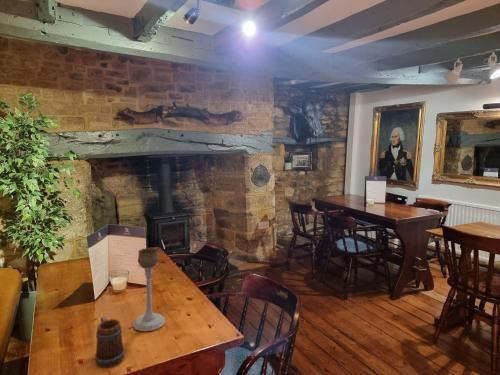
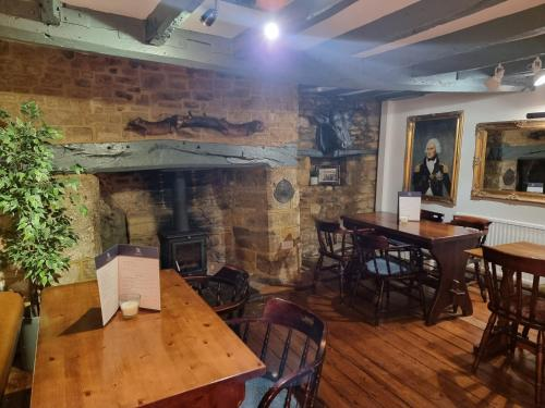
- beer mug (107, 339)
- candle holder (148, 287)
